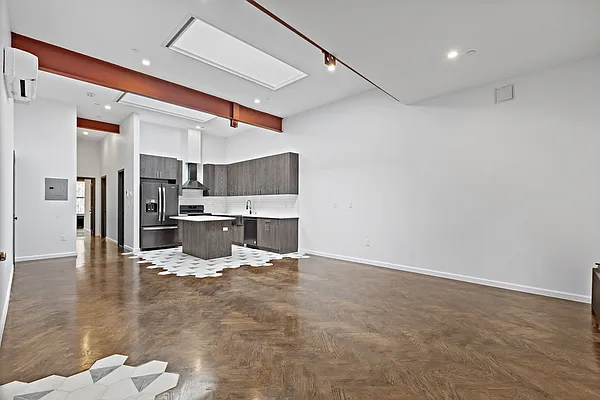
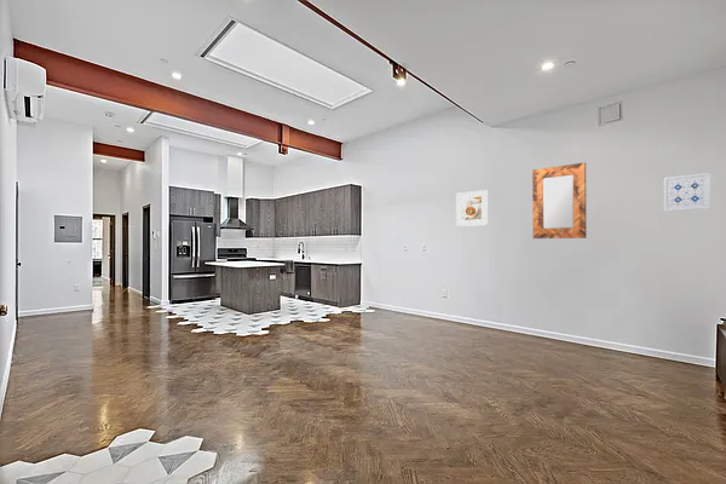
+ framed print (471, 208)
+ home mirror (558, 202)
+ wall art (686, 192)
